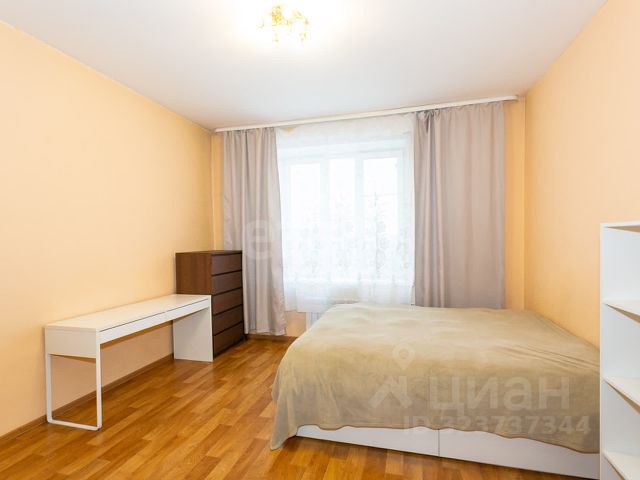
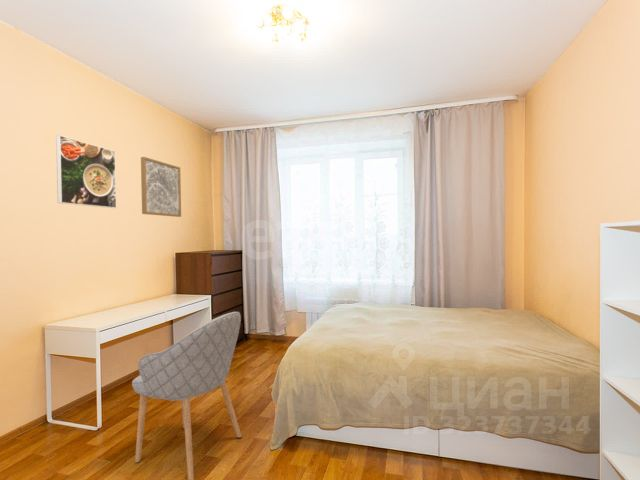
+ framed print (88, 174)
+ chair (192, 381)
+ wall art (162, 189)
